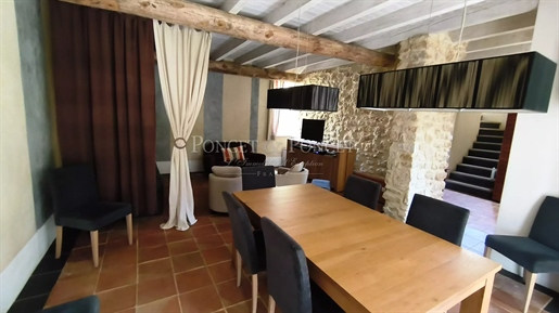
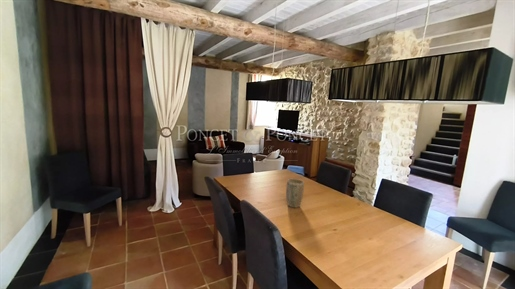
+ plant pot (294, 193)
